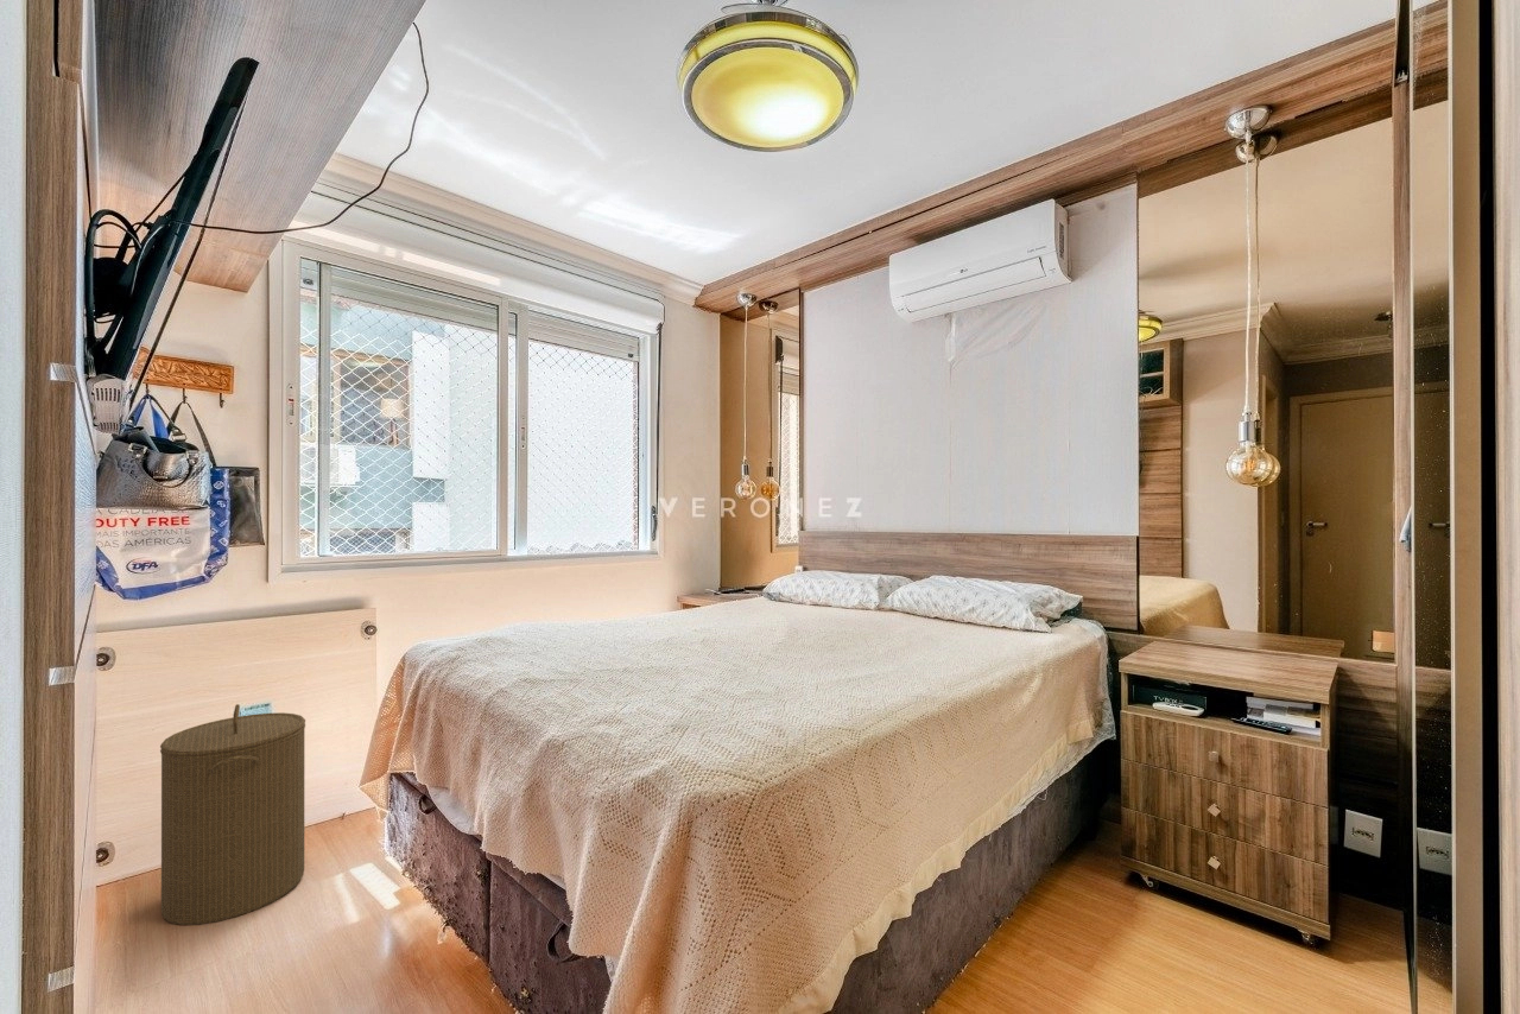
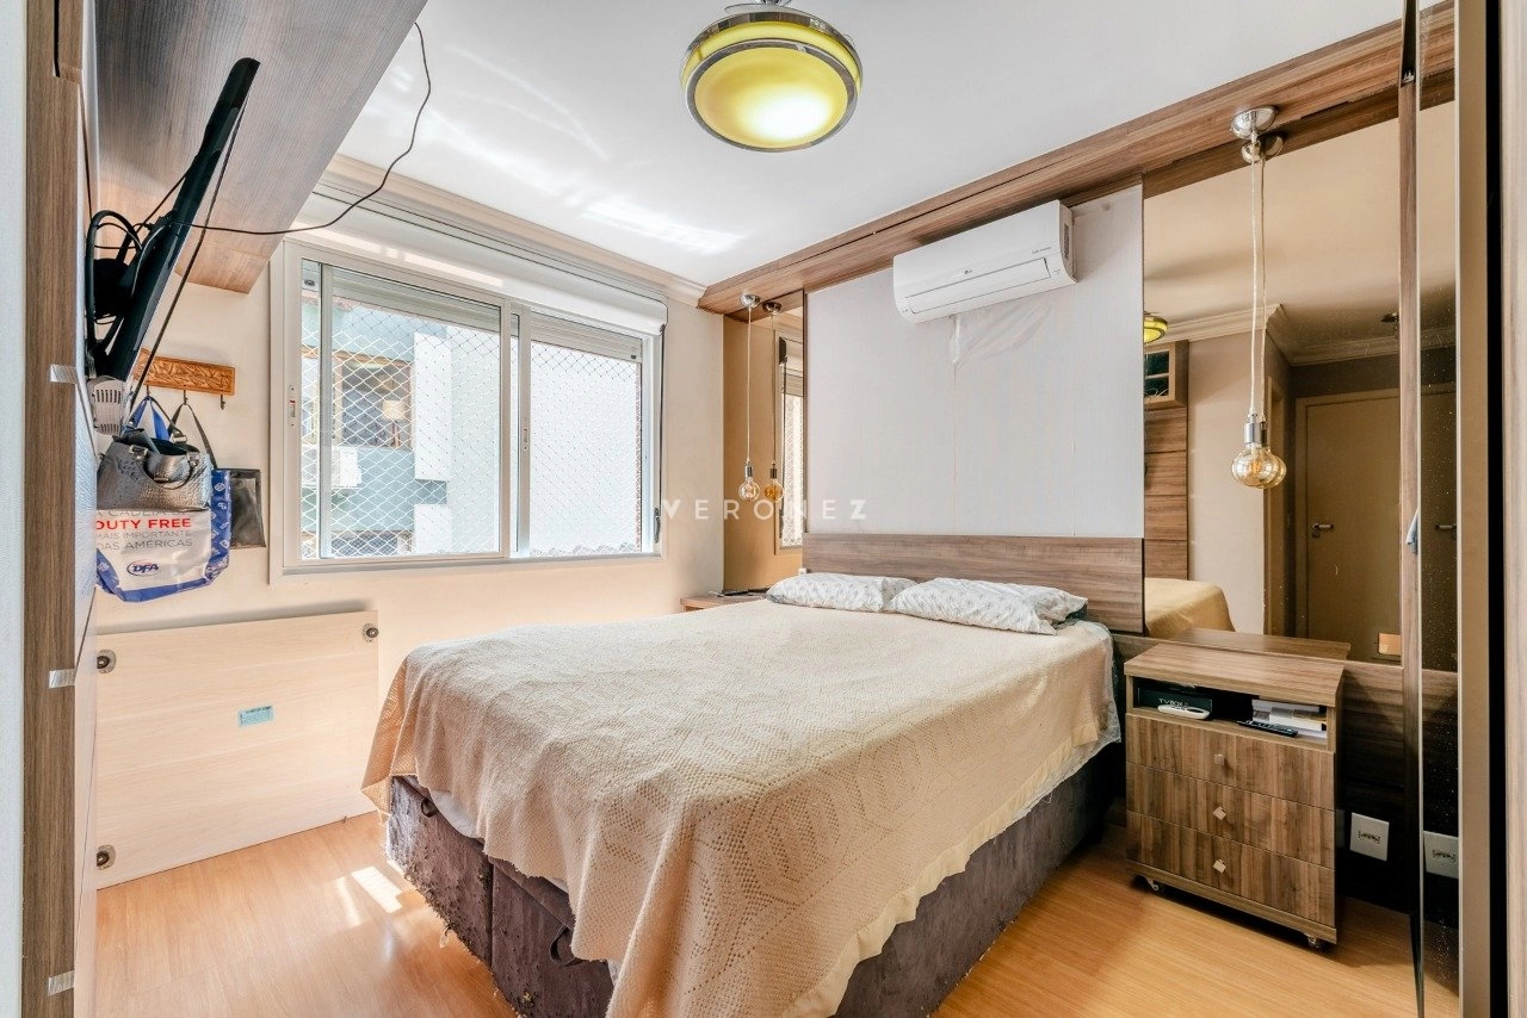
- laundry hamper (236, 797)
